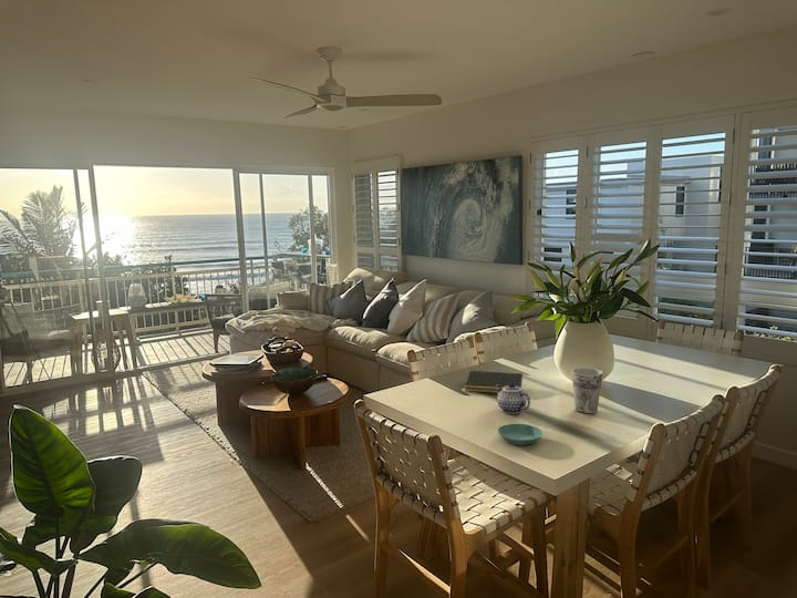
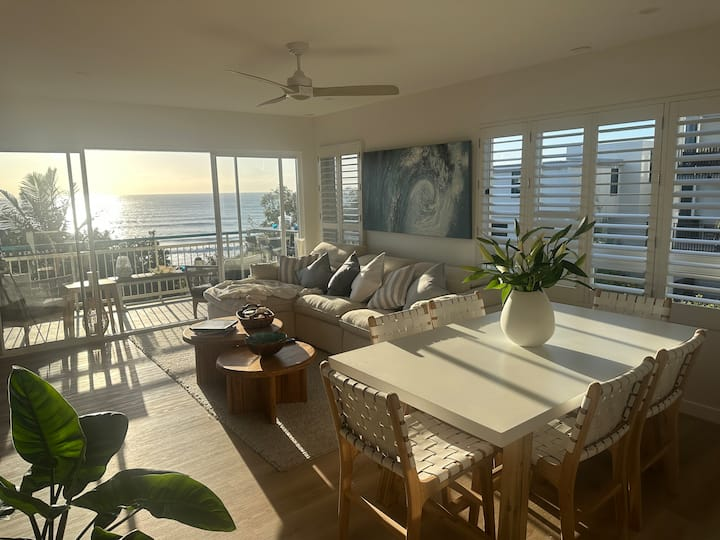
- saucer (519, 434)
- notepad (494, 382)
- cup (586, 390)
- teapot (511, 396)
